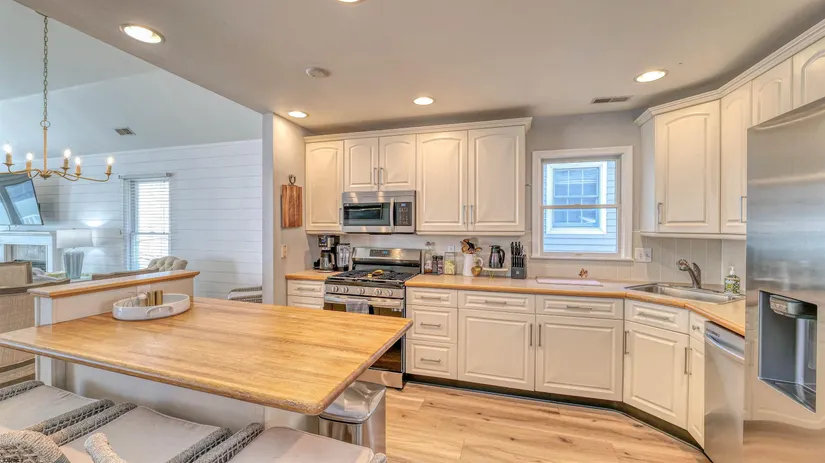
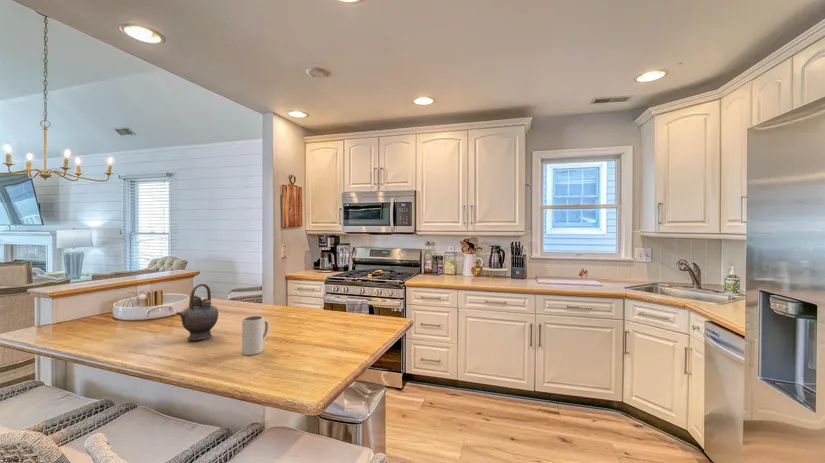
+ teapot (196, 311)
+ mug (256, 333)
